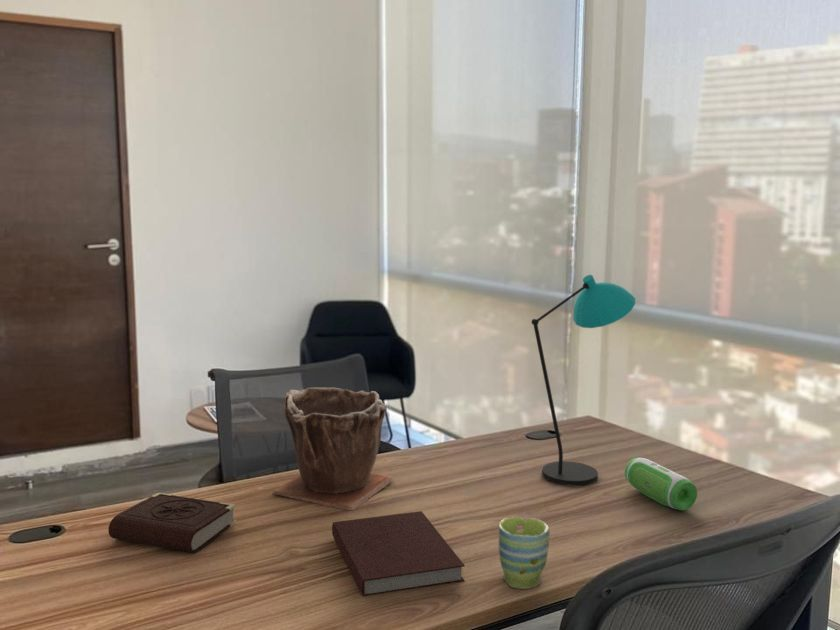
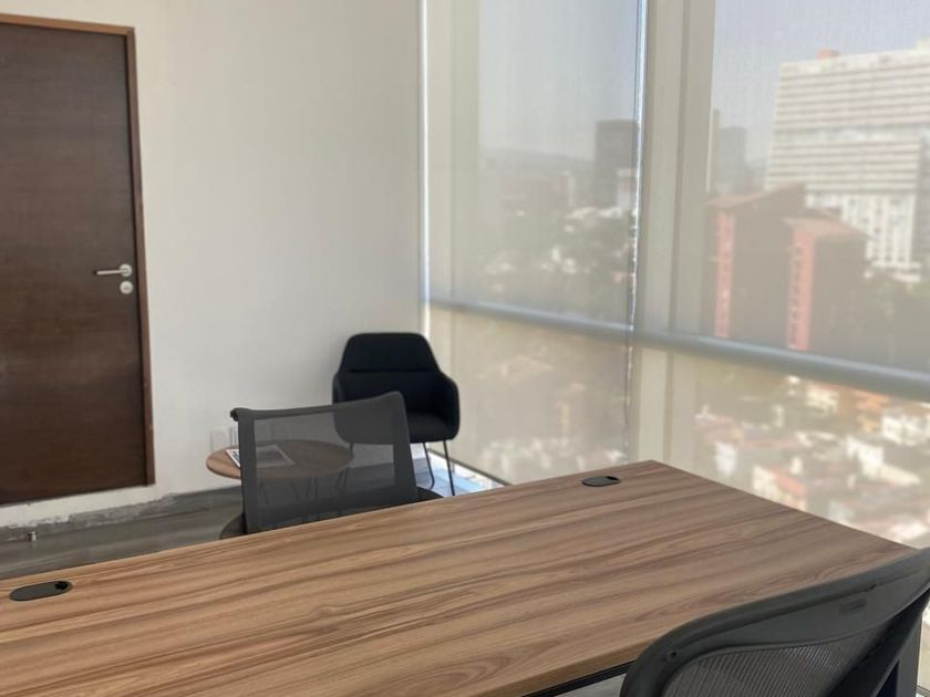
- book (173, 521)
- mug (519, 548)
- speaker (659, 482)
- notebook (394, 550)
- desk lamp (548, 380)
- plant pot (334, 441)
